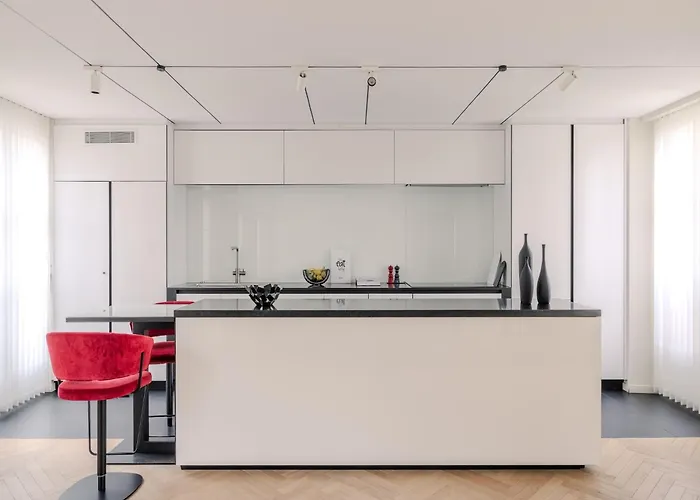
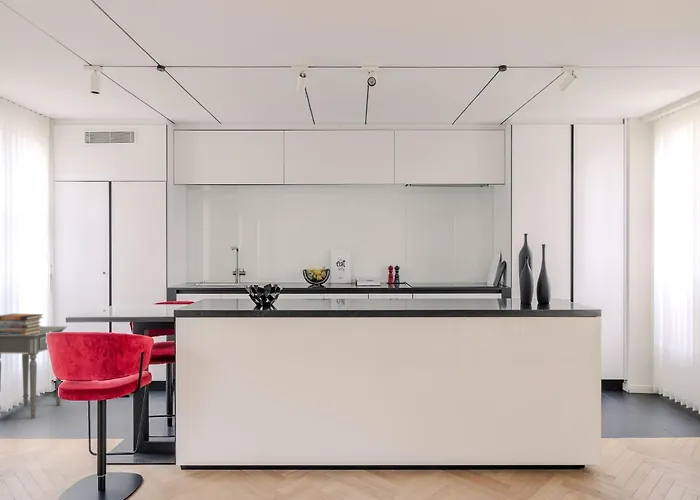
+ side table (30, 370)
+ book stack (19, 323)
